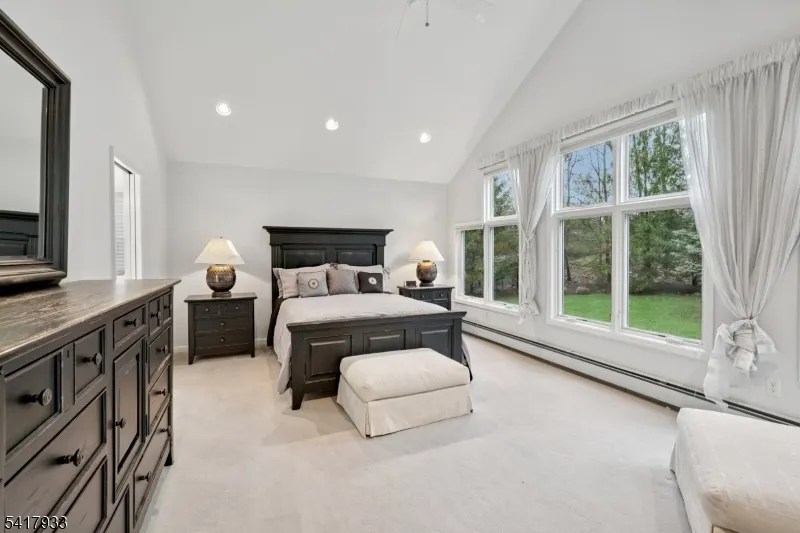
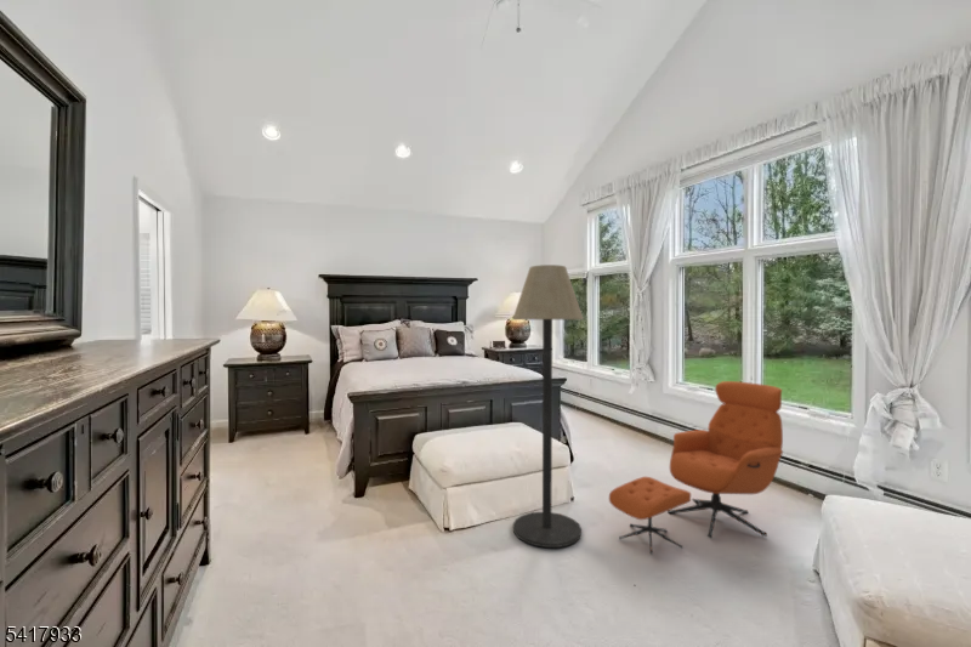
+ lounge chair (695, 456)
+ floor lamp (546, 398)
